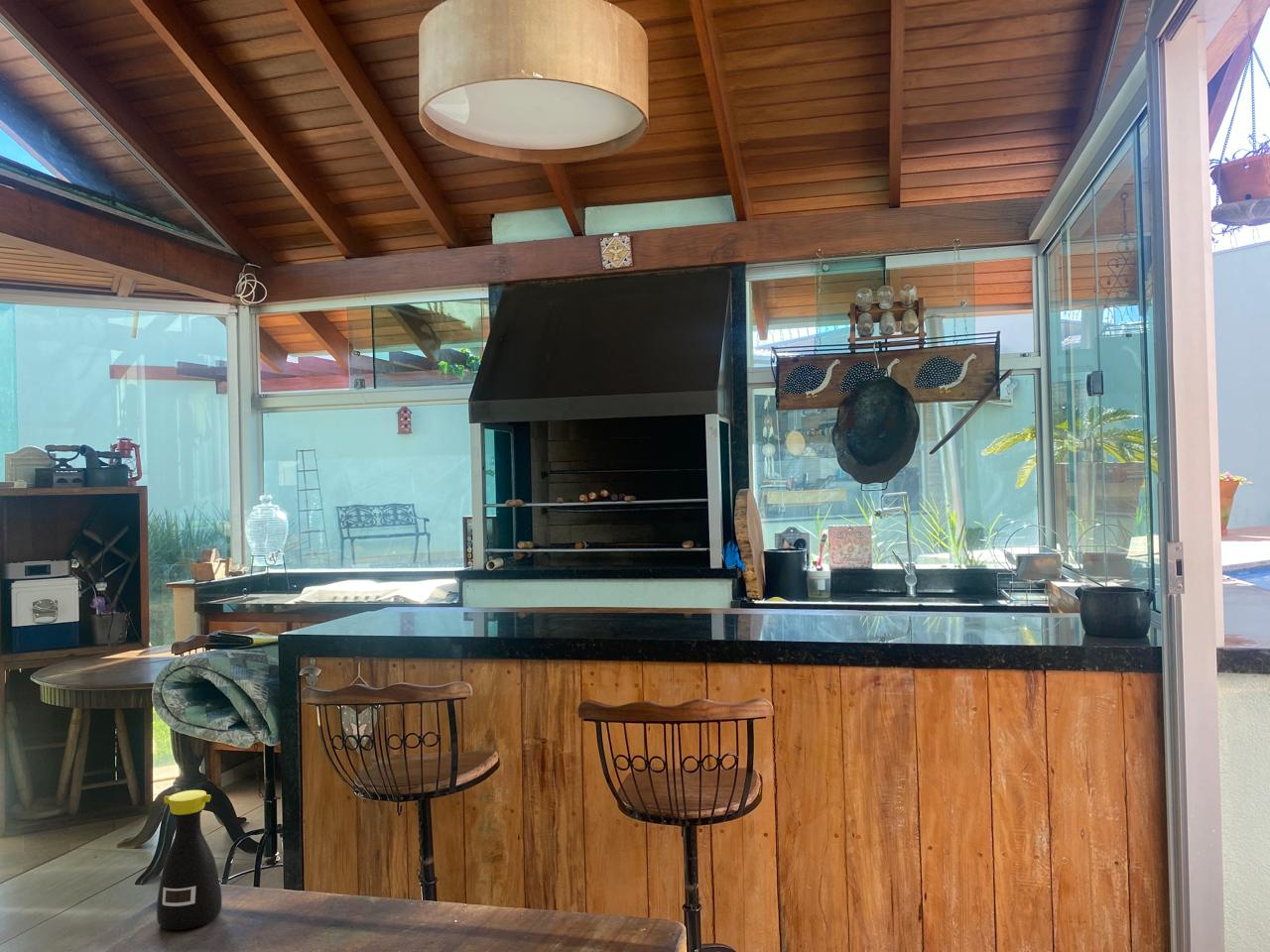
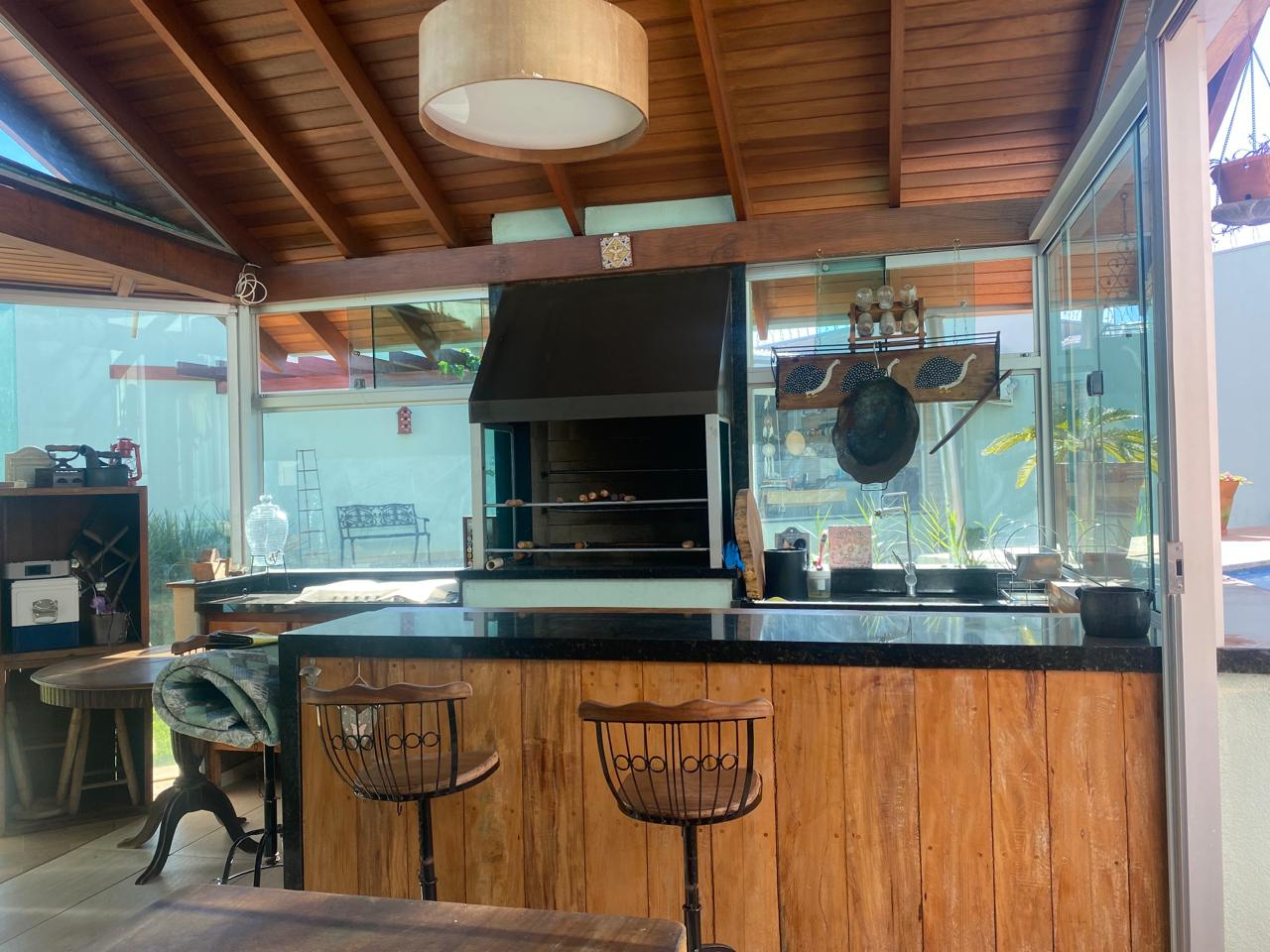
- bottle (189, 856)
